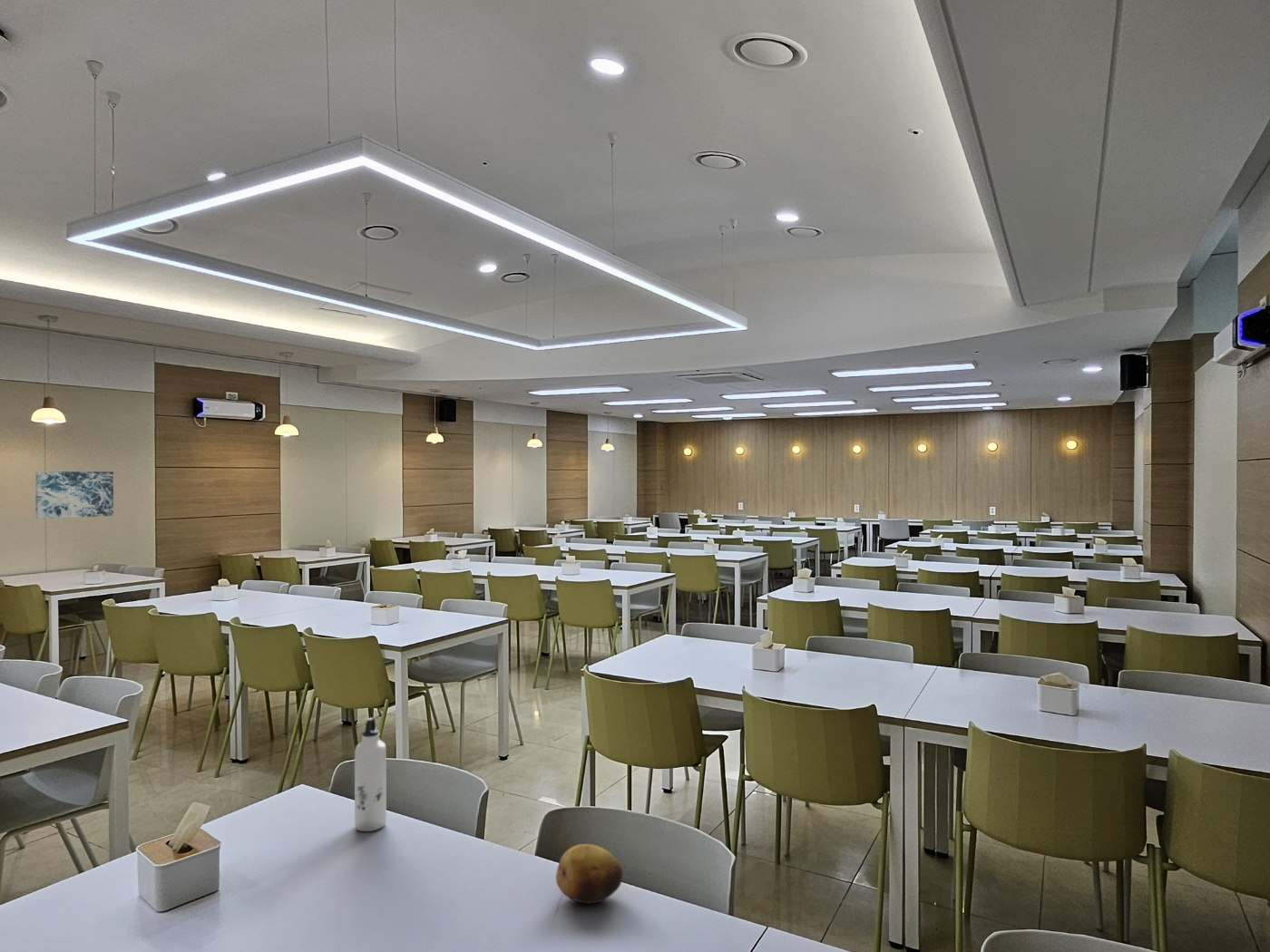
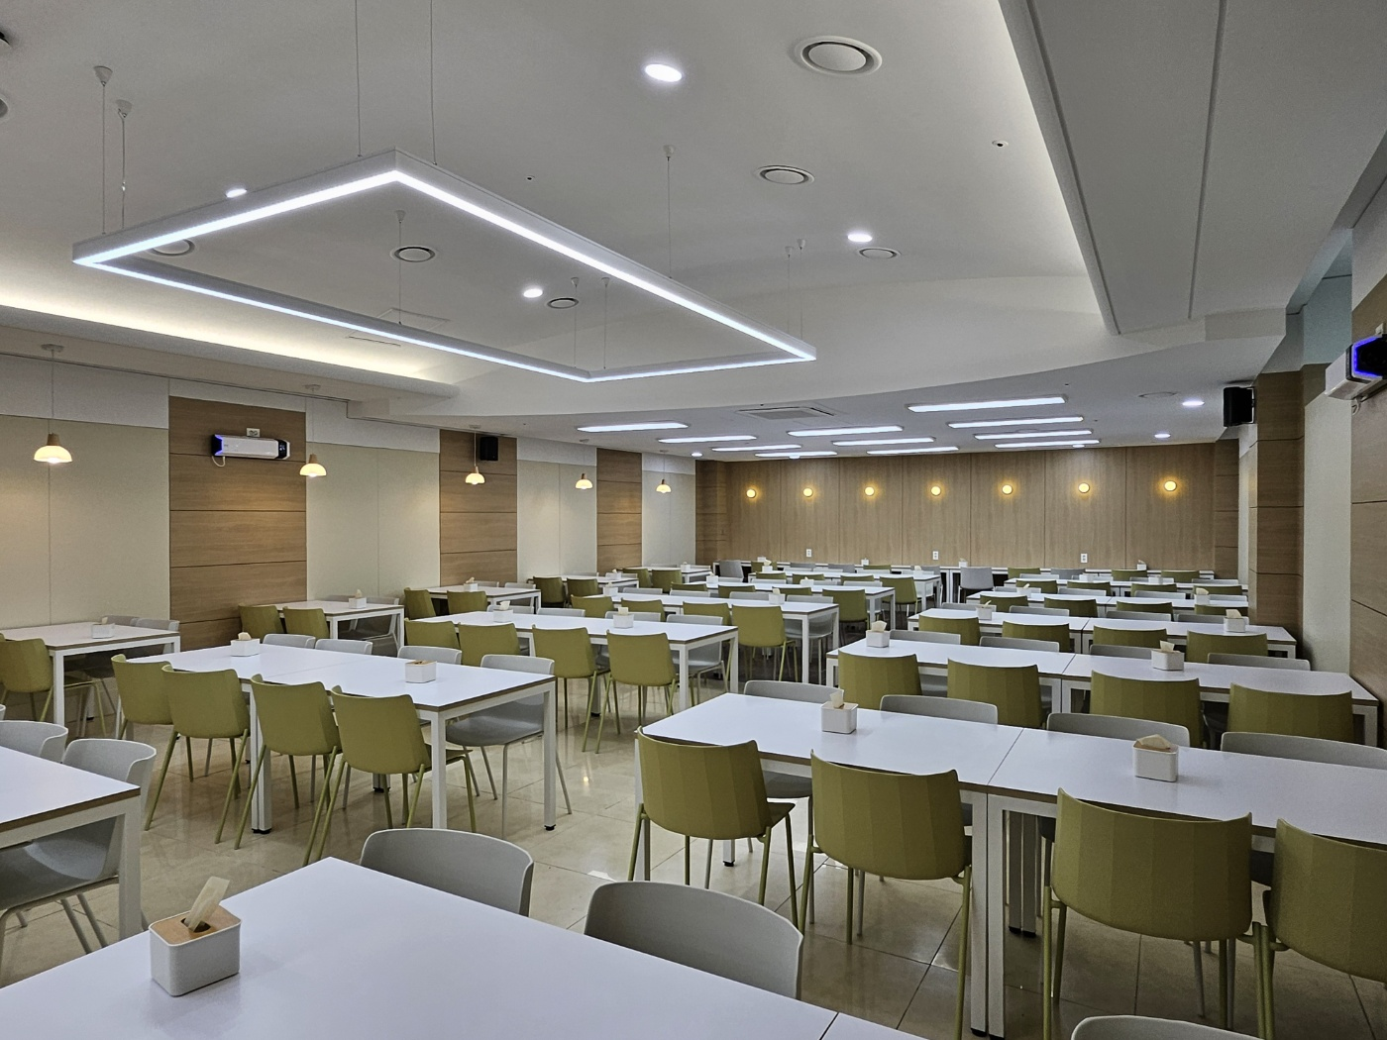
- fruit (589, 872)
- wall art (75, 494)
- water bottle (370, 772)
